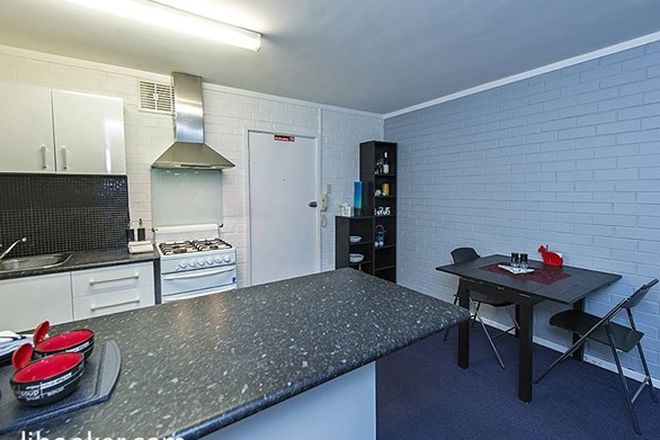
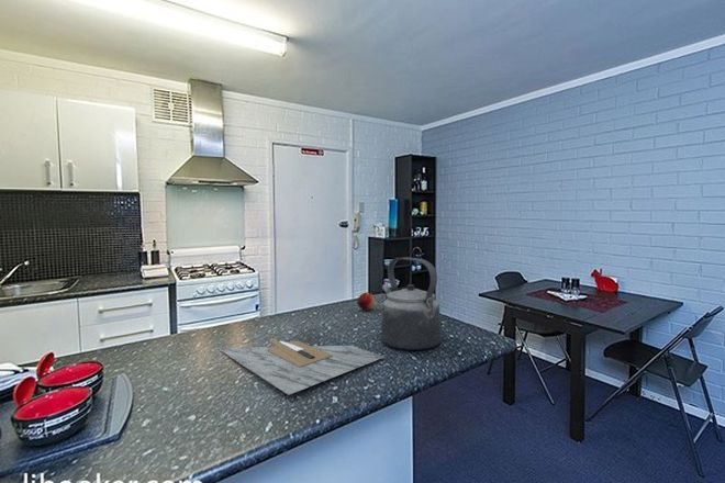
+ fruit (366, 301)
+ cutting board (294, 350)
+ kettle (406, 297)
